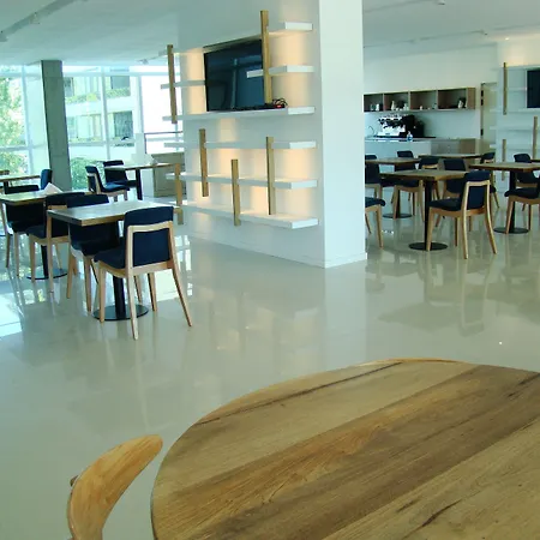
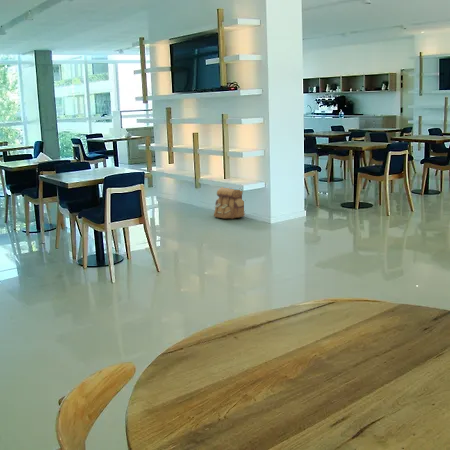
+ backpack (229, 202)
